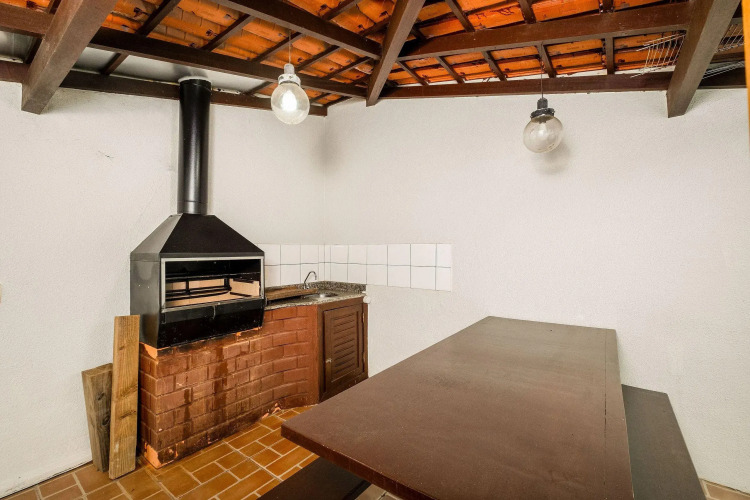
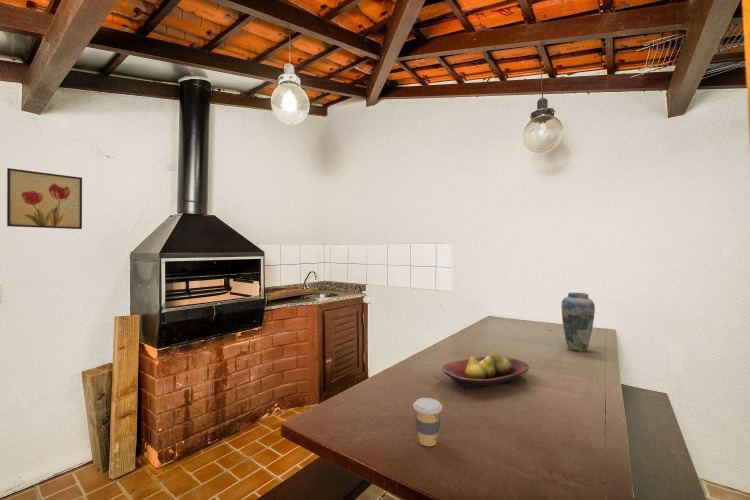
+ wall art (46, 200)
+ vase (577, 321)
+ coffee cup (427, 422)
+ fruit bowl (485, 367)
